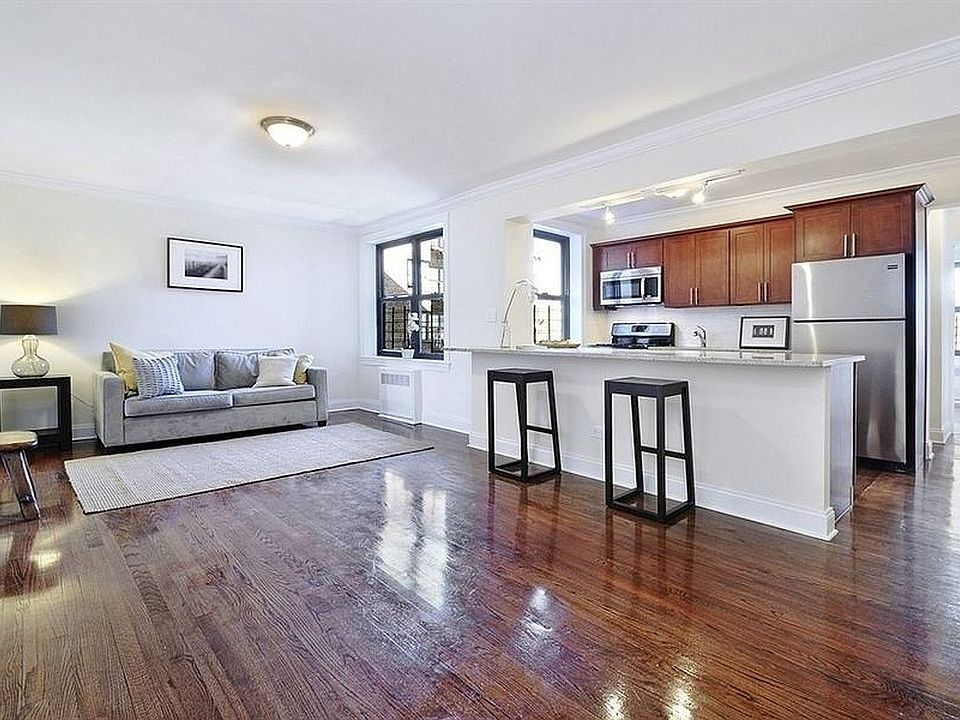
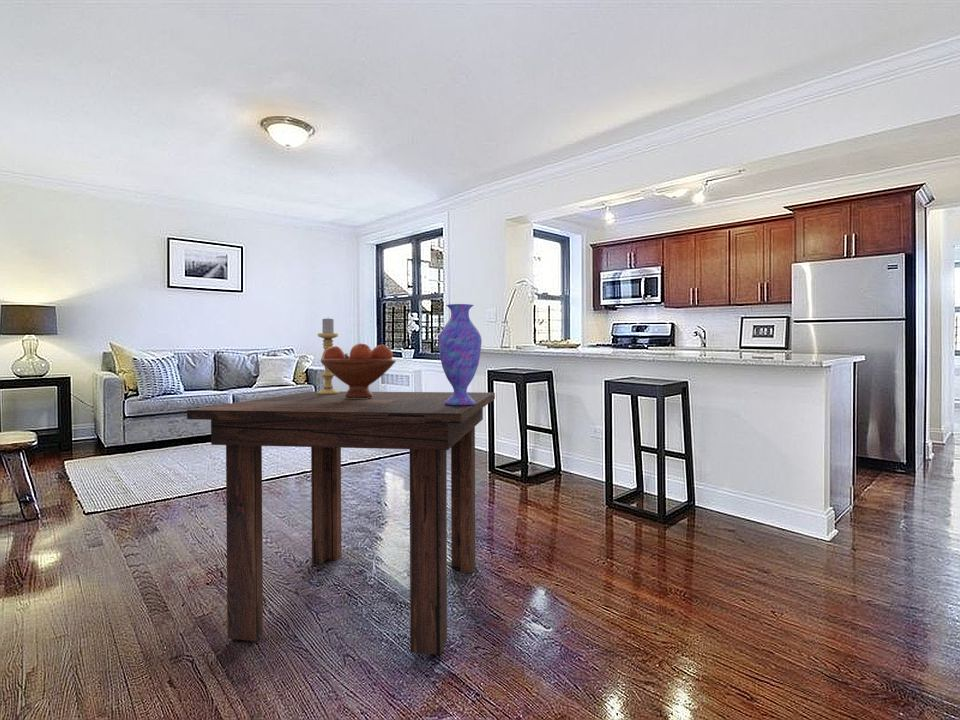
+ fruit bowl (358, 370)
+ vase (460, 354)
+ candle holder (324, 352)
+ dining table (340, 498)
